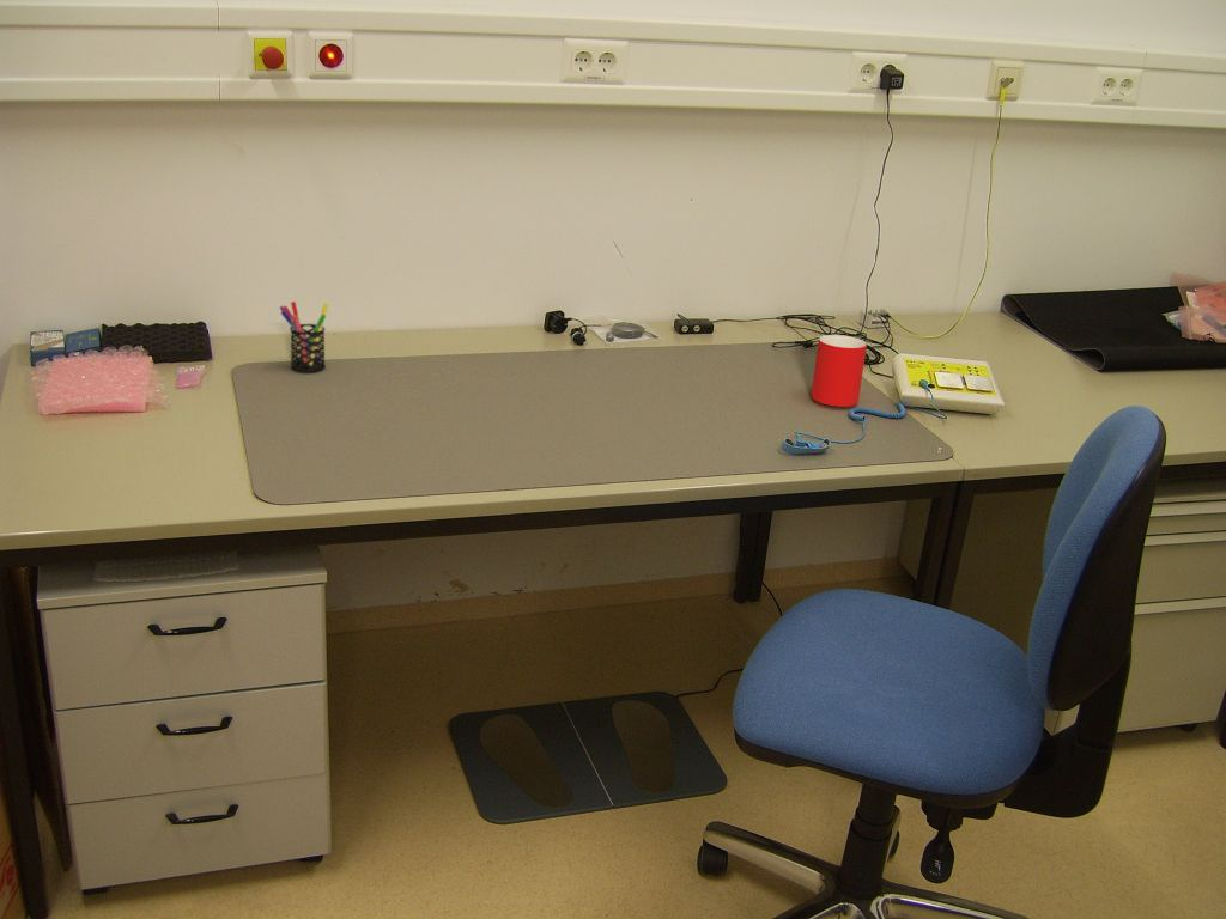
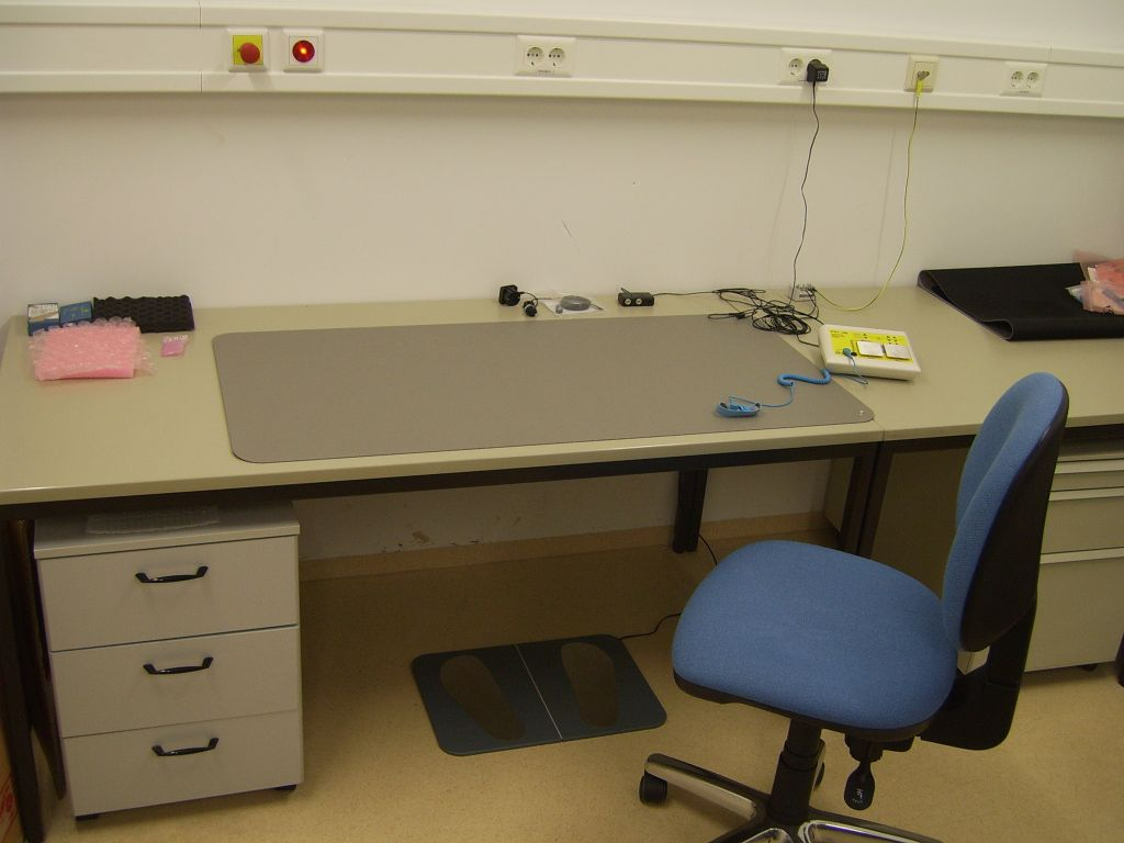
- cup (842, 369)
- pen holder (308, 334)
